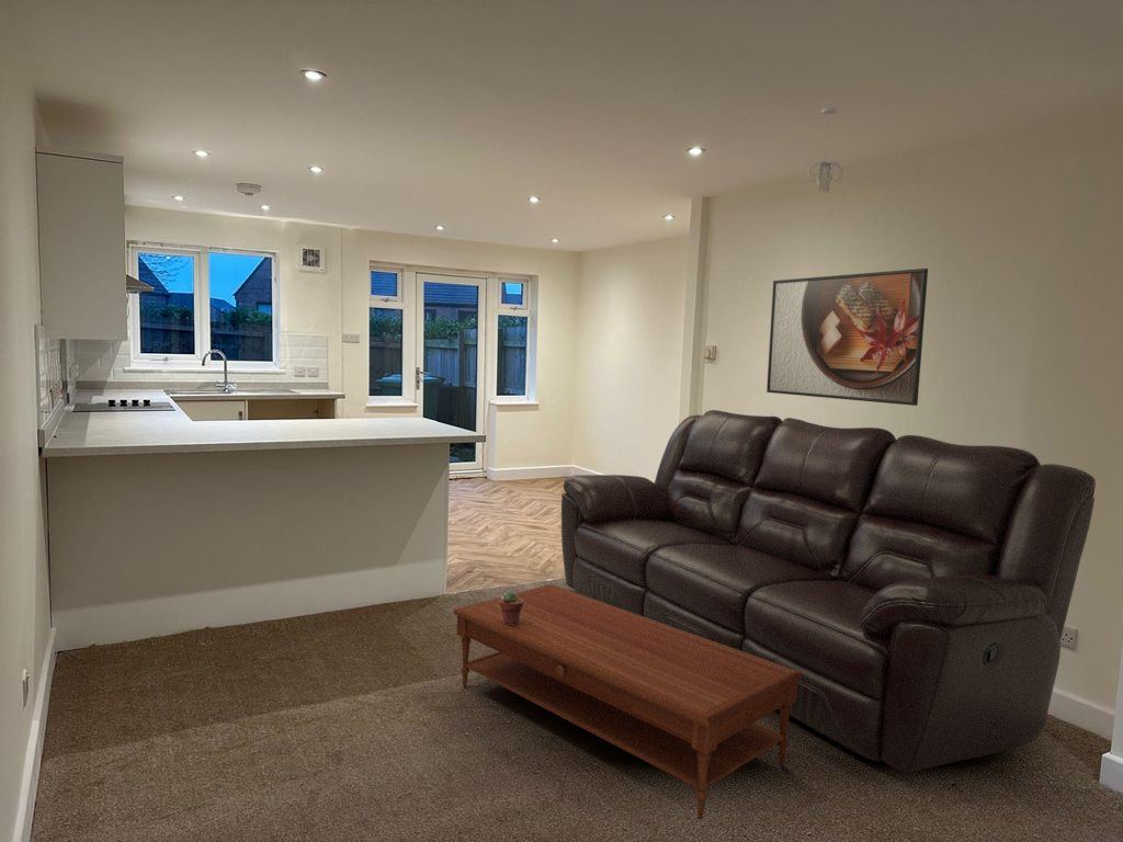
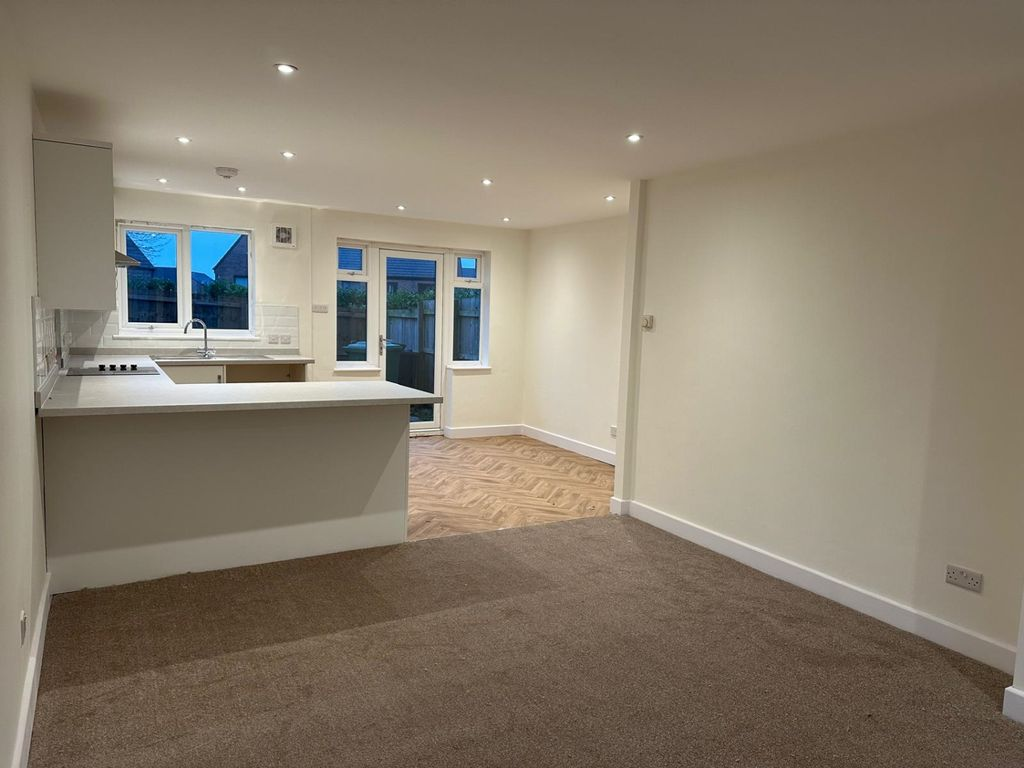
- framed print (838, 337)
- coffee table (611, 680)
- pendant light (826, 150)
- sofa (770, 536)
- potted succulent (511, 606)
